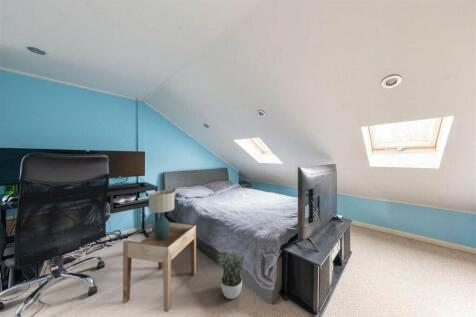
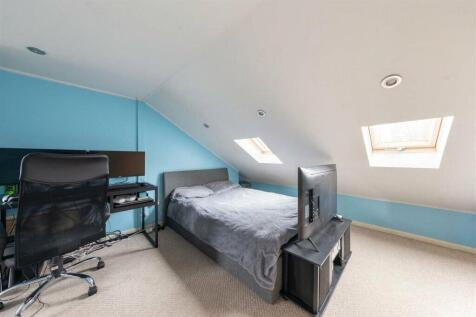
- table lamp (162, 214)
- potted plant (231, 271)
- side table (163, 259)
